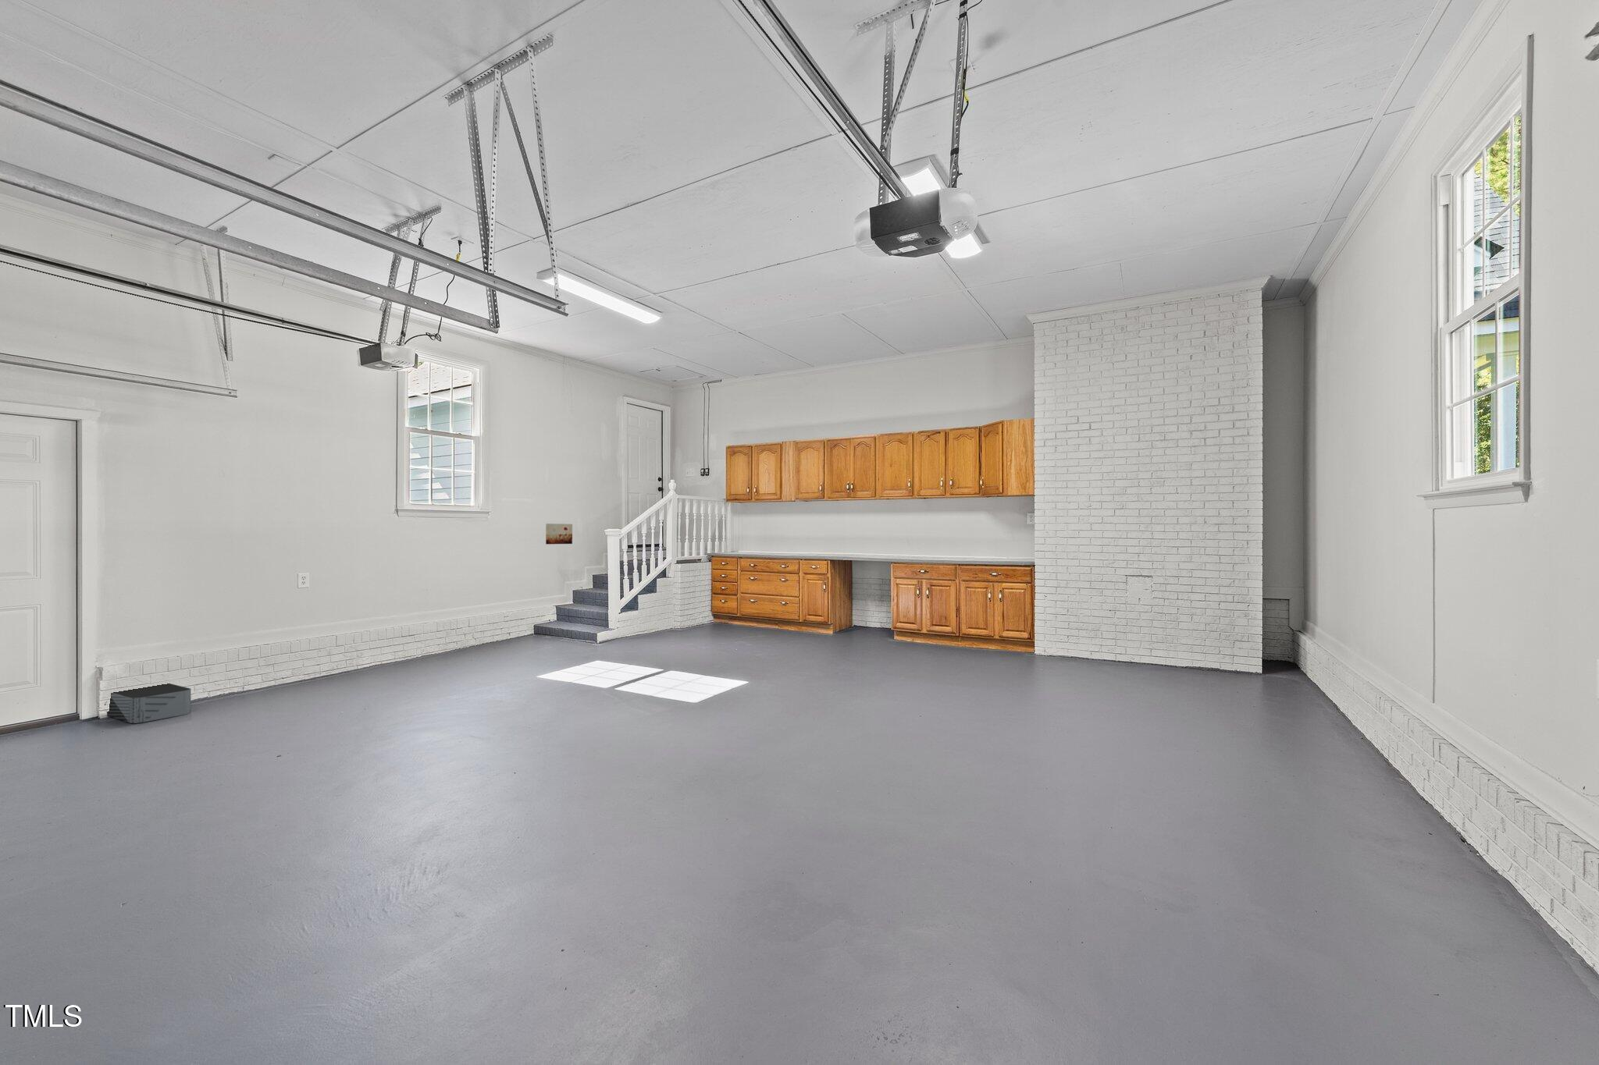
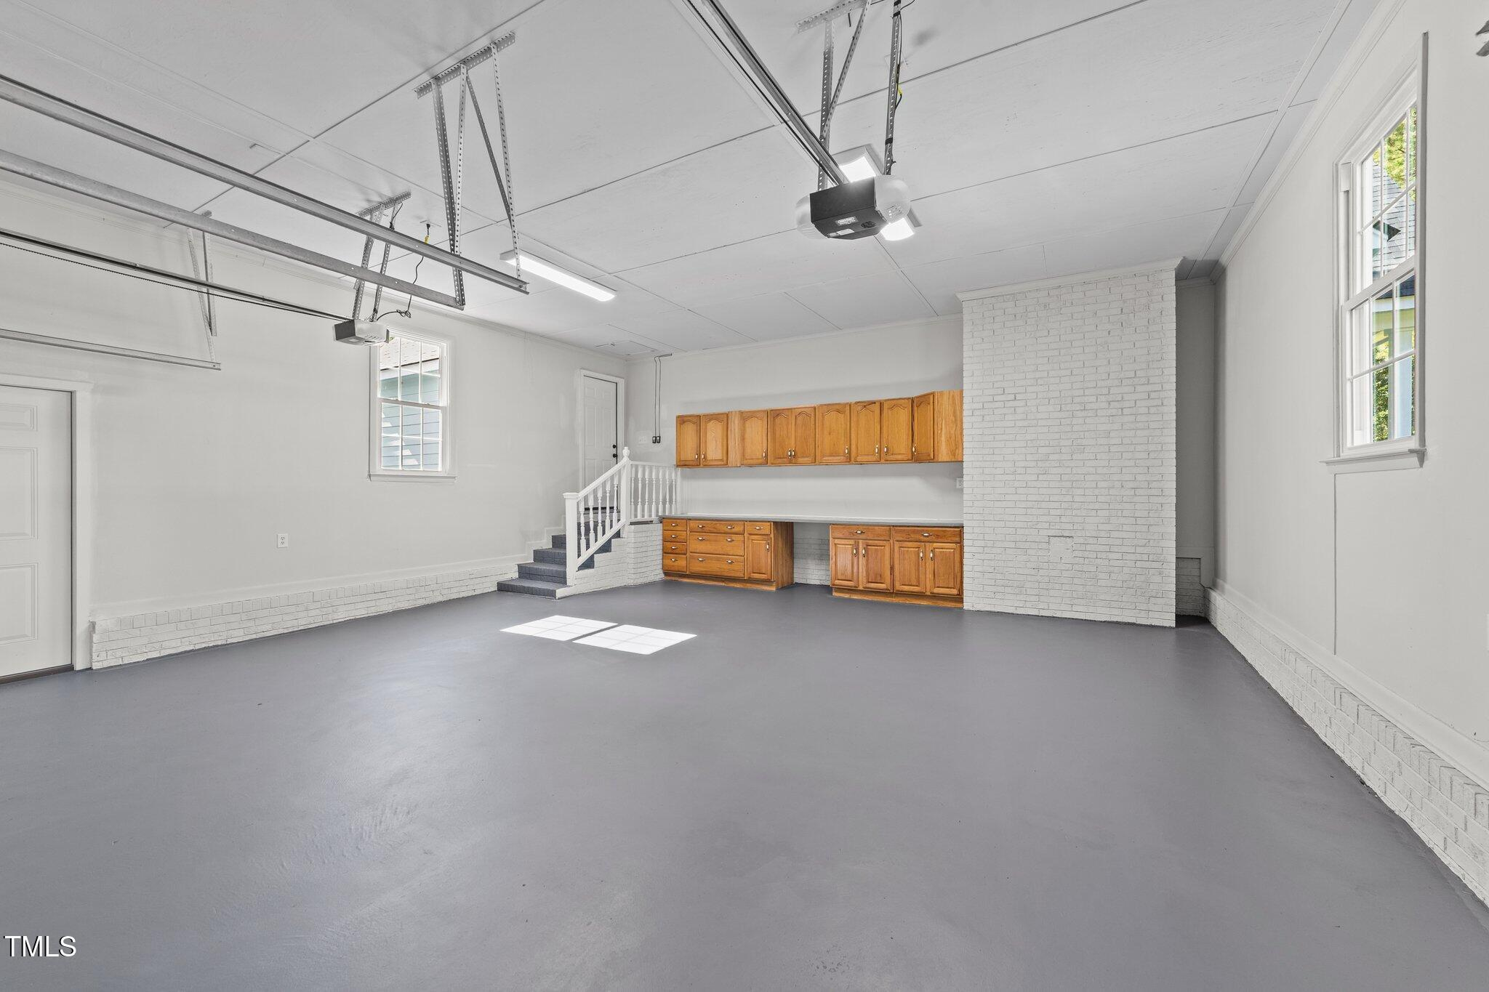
- wall art (559, 534)
- storage bin (149, 701)
